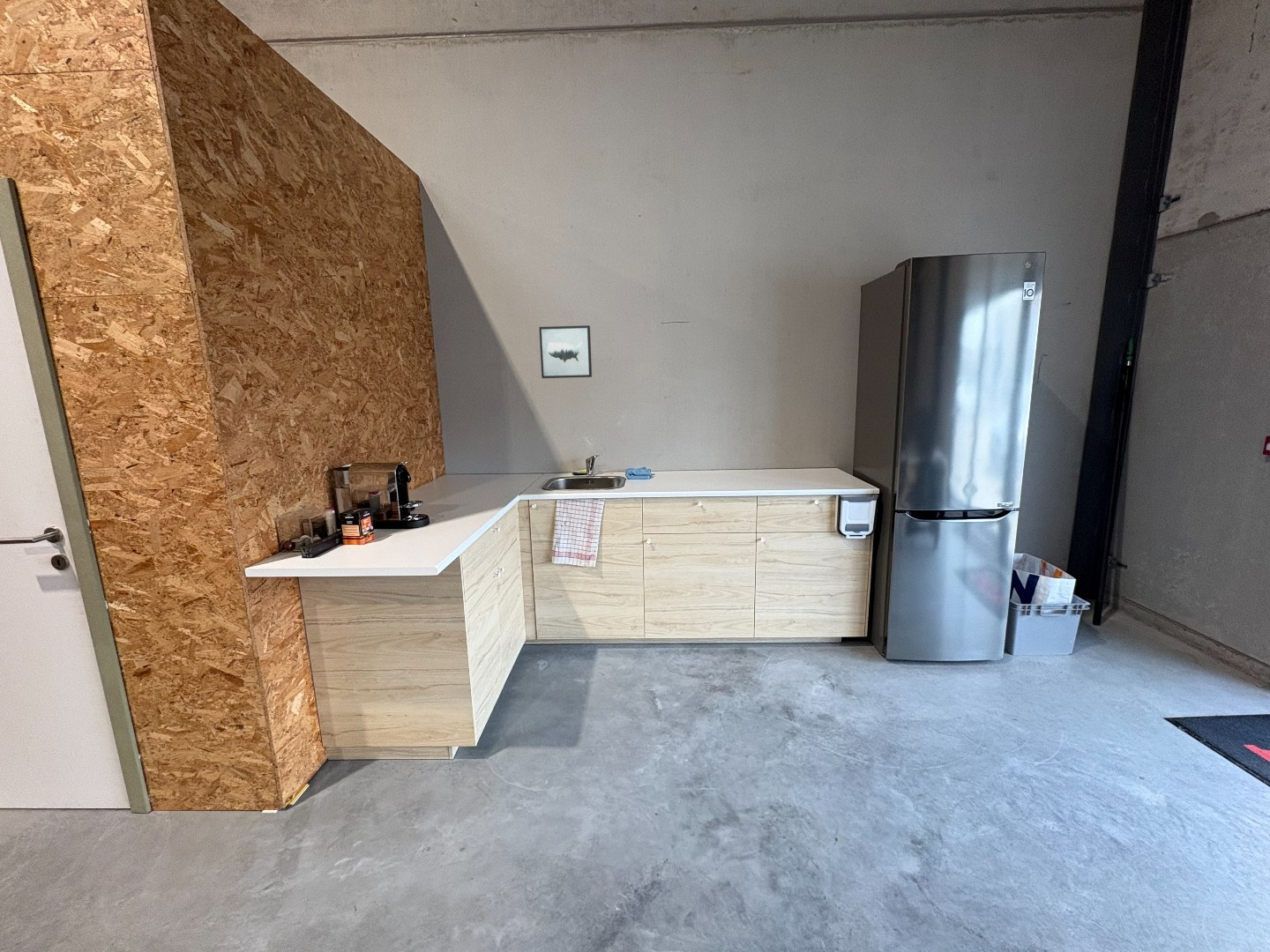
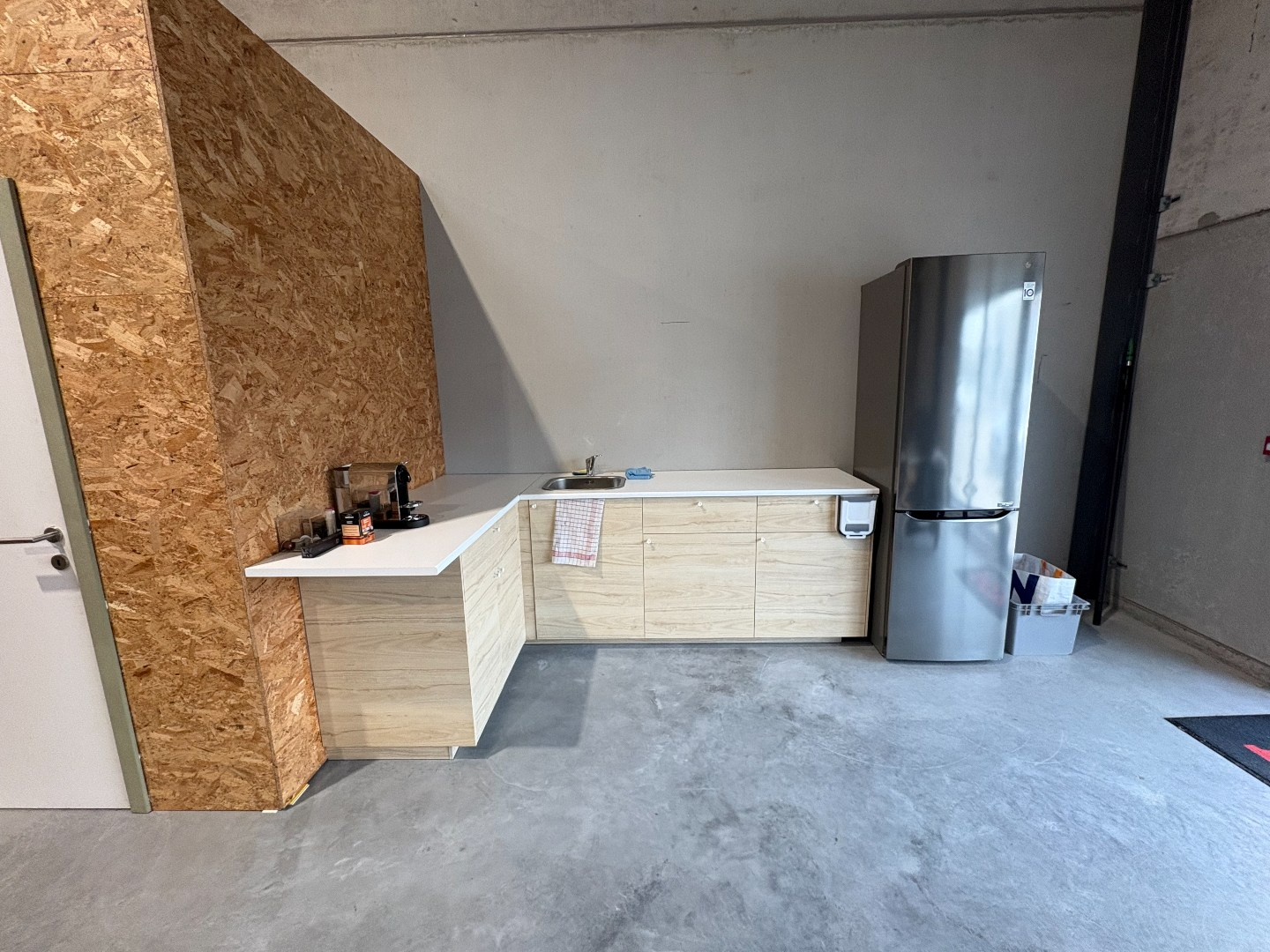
- wall art (565, 352)
